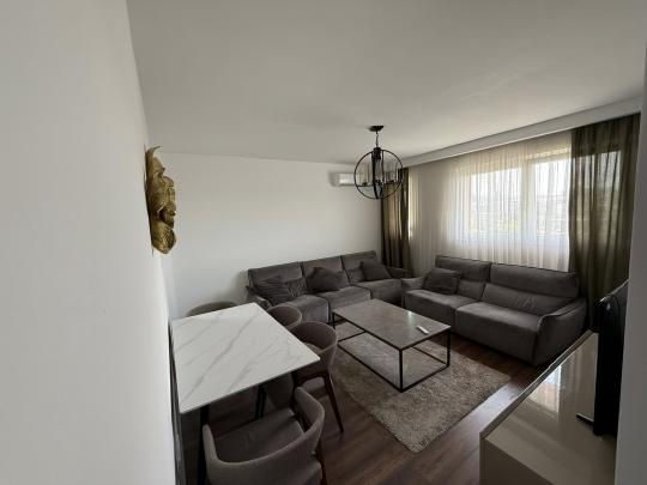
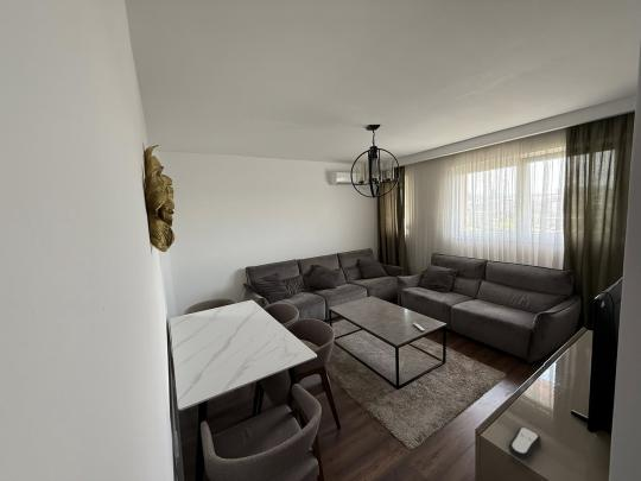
+ remote control (523, 442)
